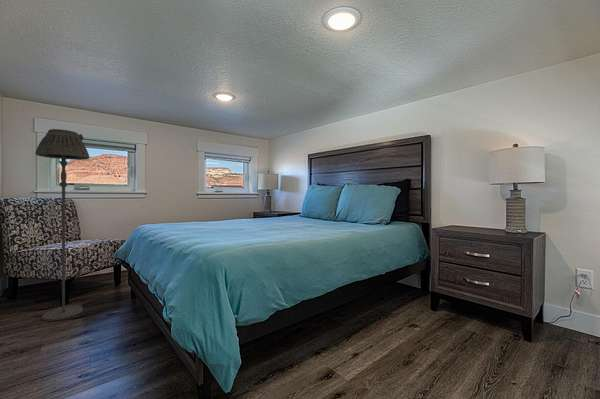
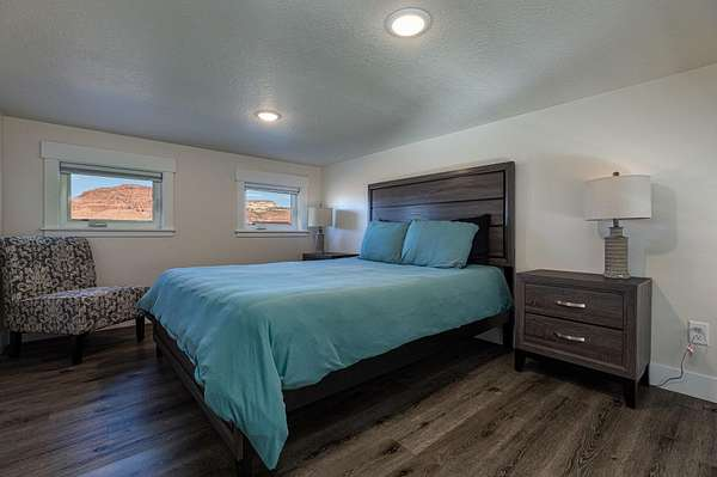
- floor lamp (63, 222)
